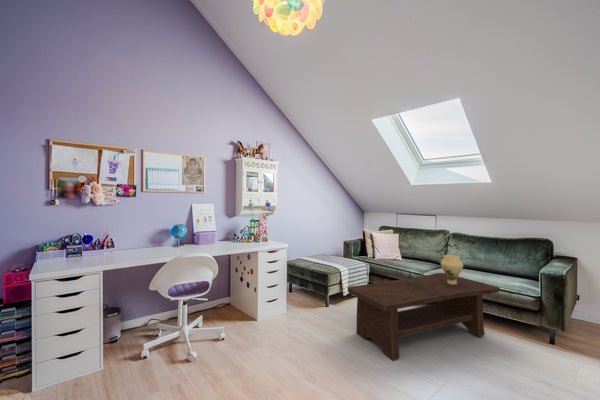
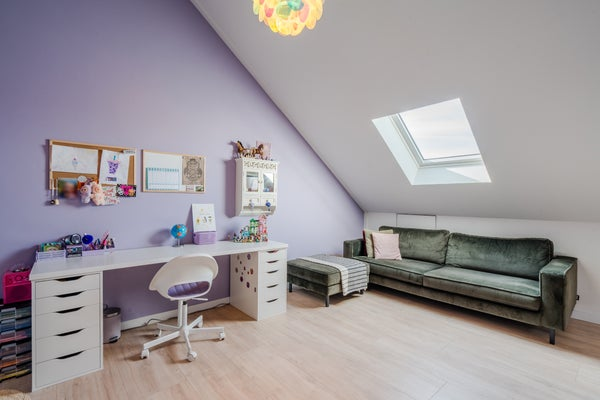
- vase (451, 269)
- coffee table (421, 310)
